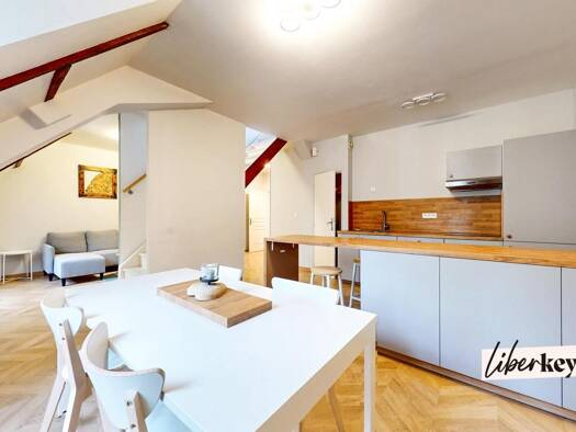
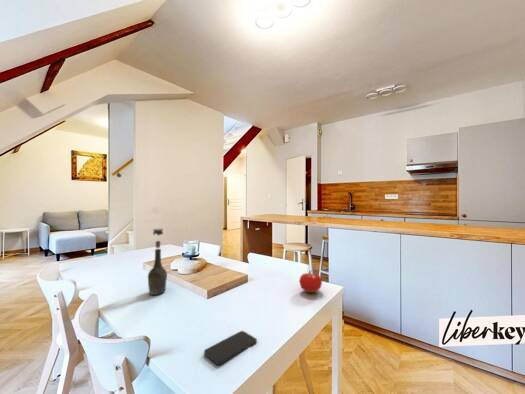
+ bottle (157, 260)
+ smartphone (231, 346)
+ fruit (310, 281)
